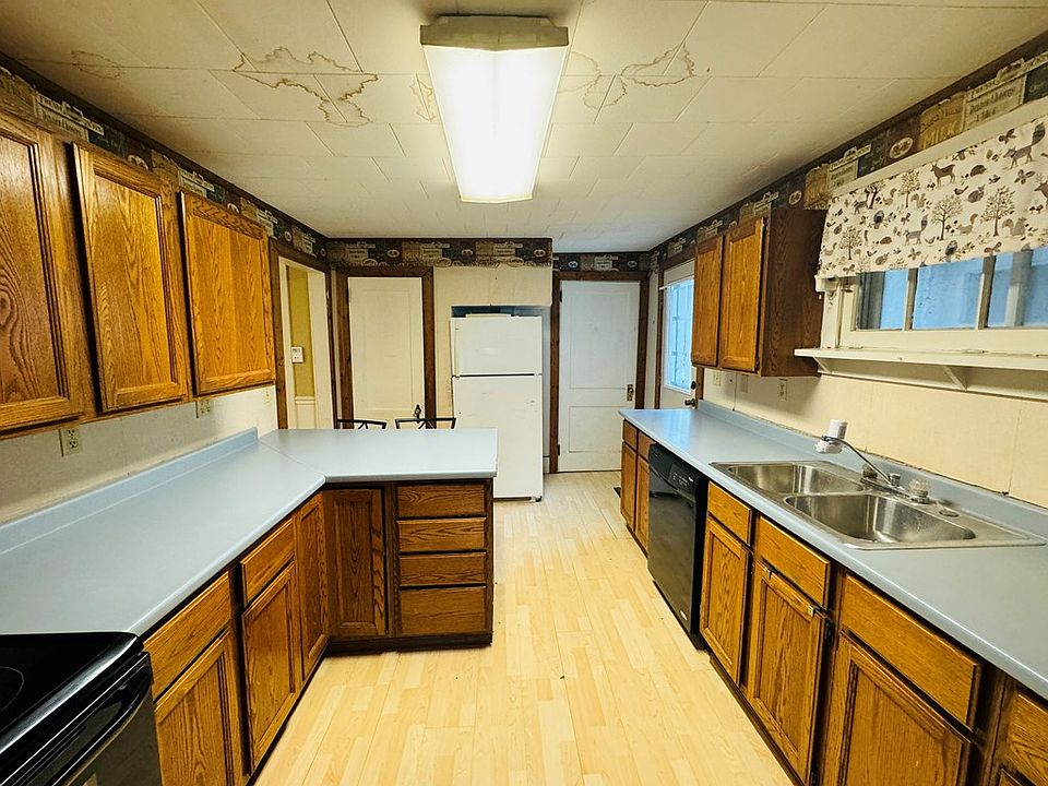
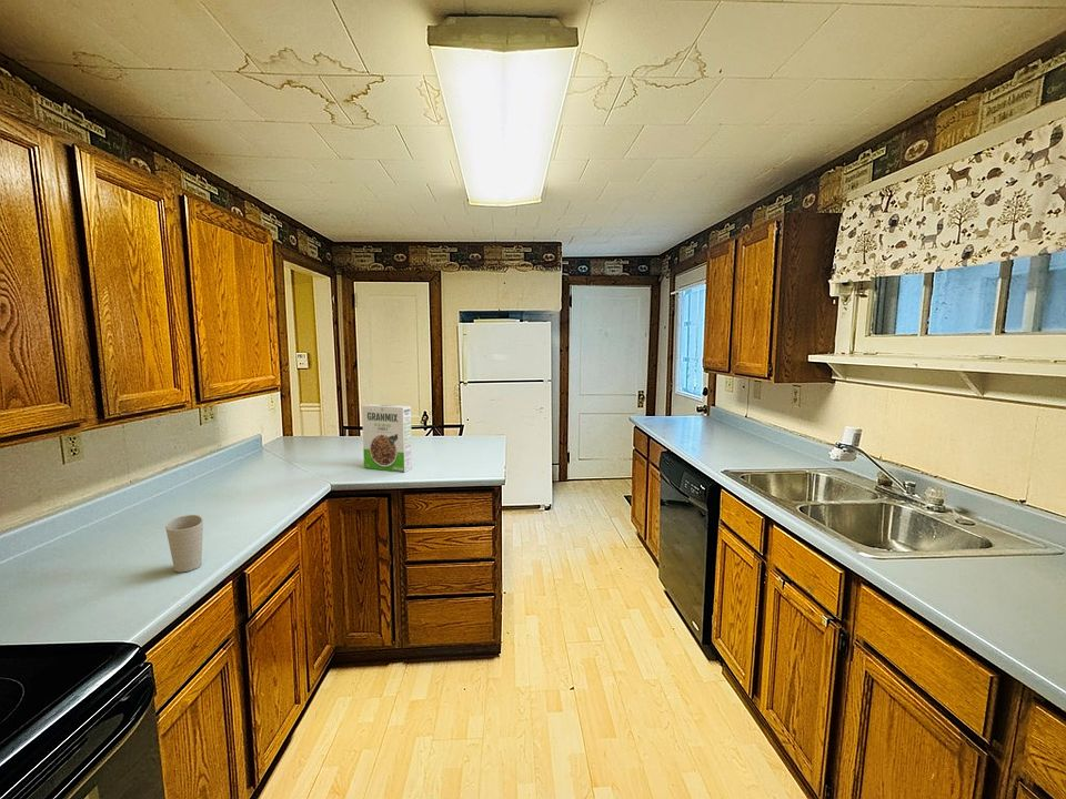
+ cereal box (386, 437)
+ cup (185, 543)
